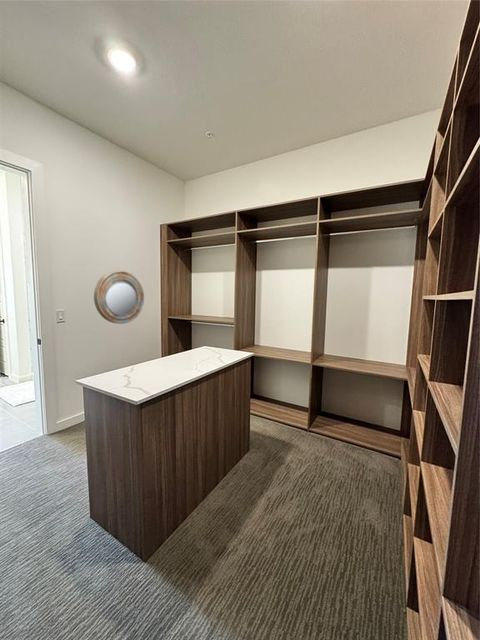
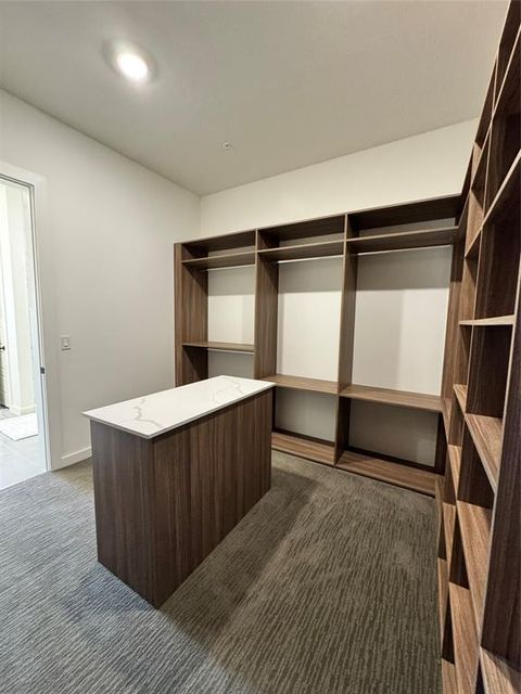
- home mirror (121, 297)
